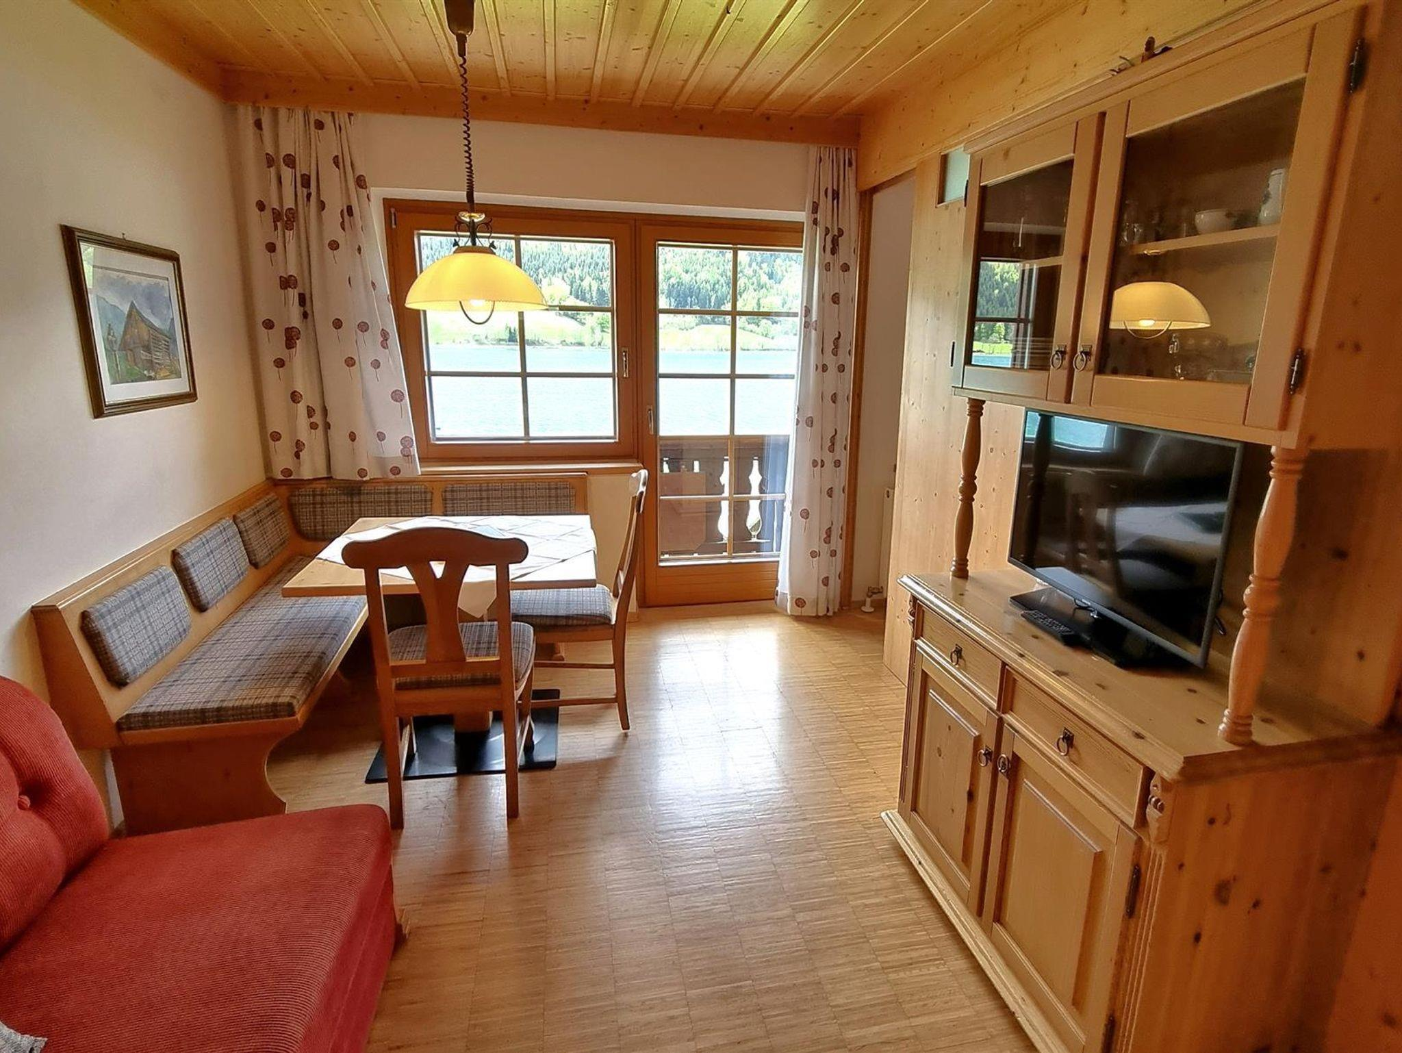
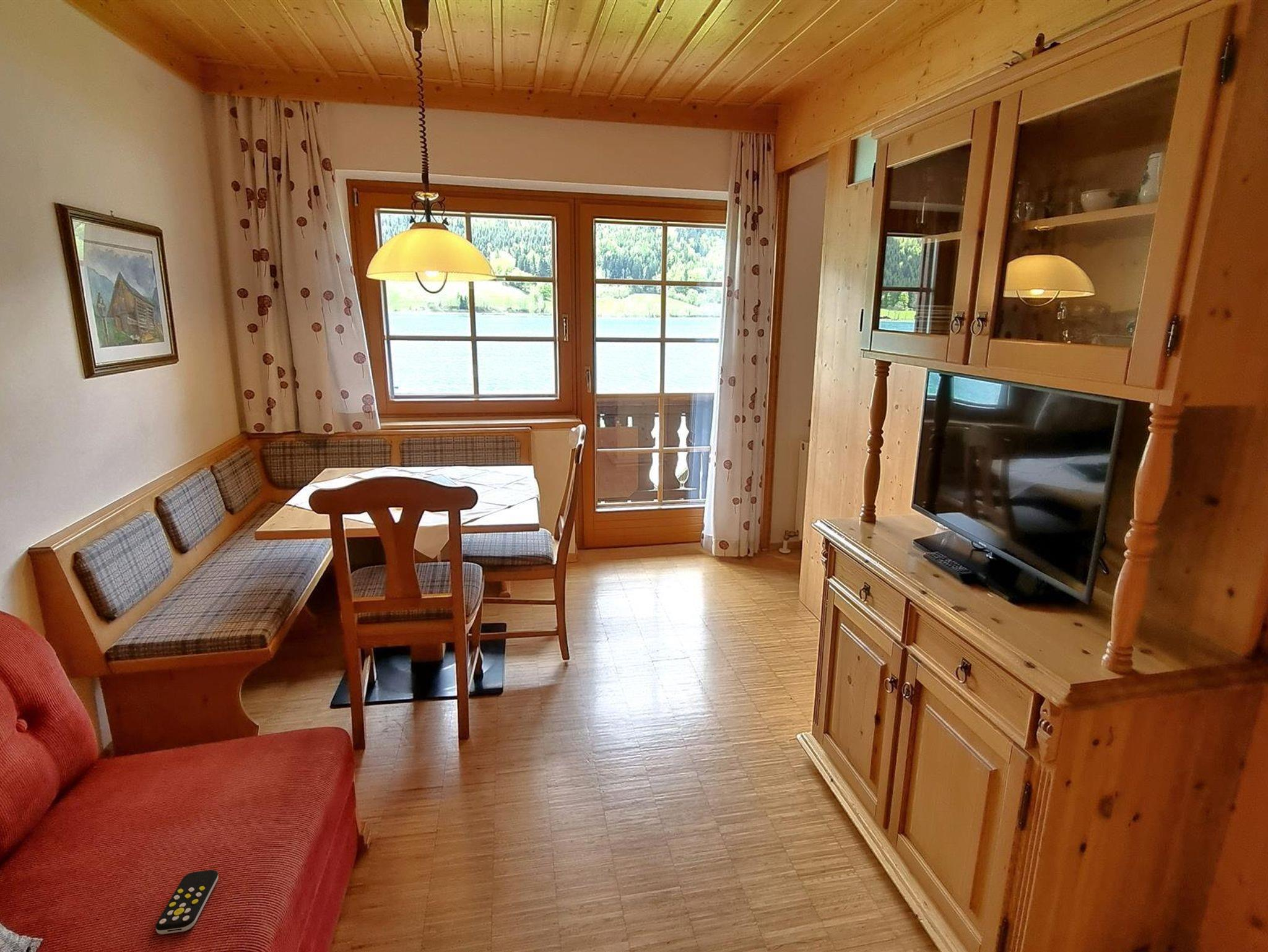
+ remote control (188, 900)
